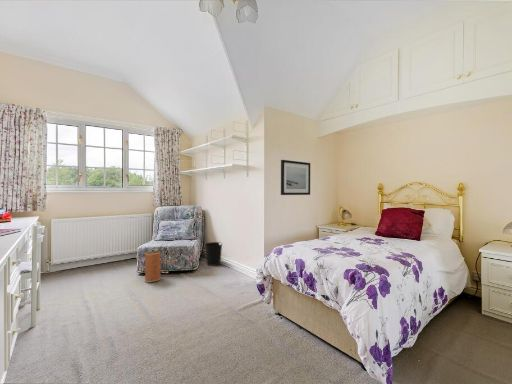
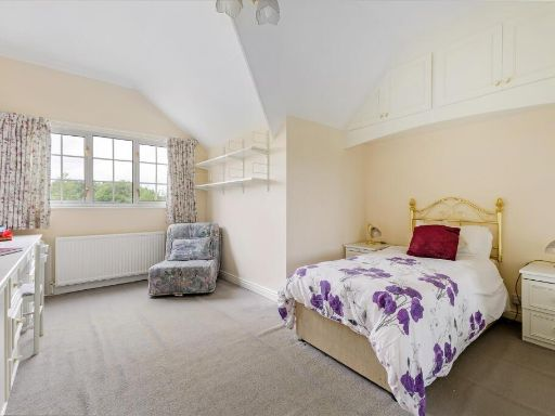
- wastebasket (213, 253)
- basket (152, 265)
- wall art (296, 178)
